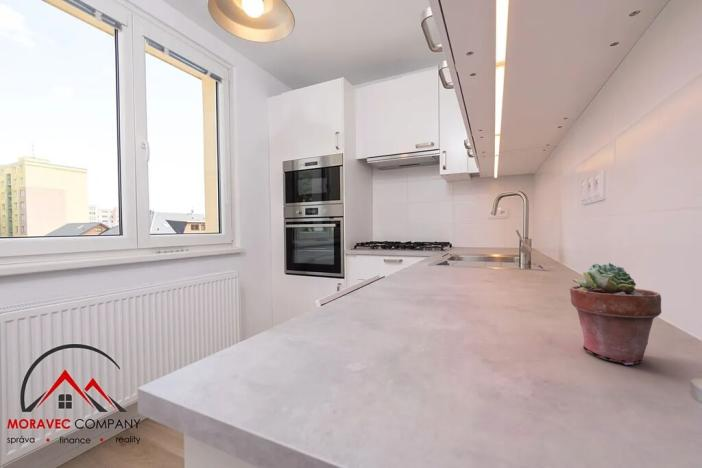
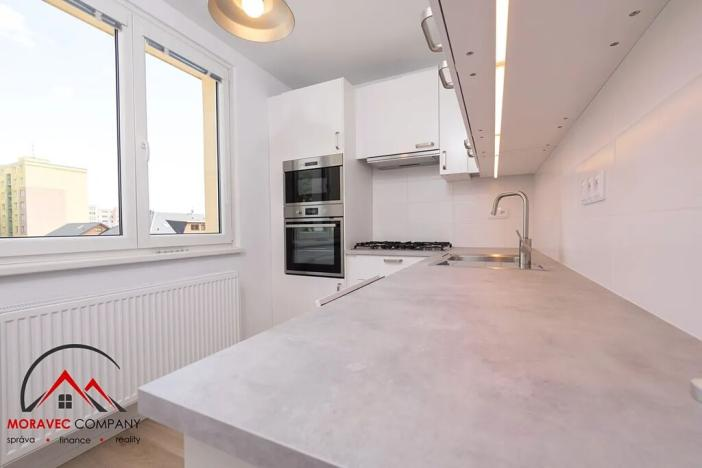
- potted succulent (611, 308)
